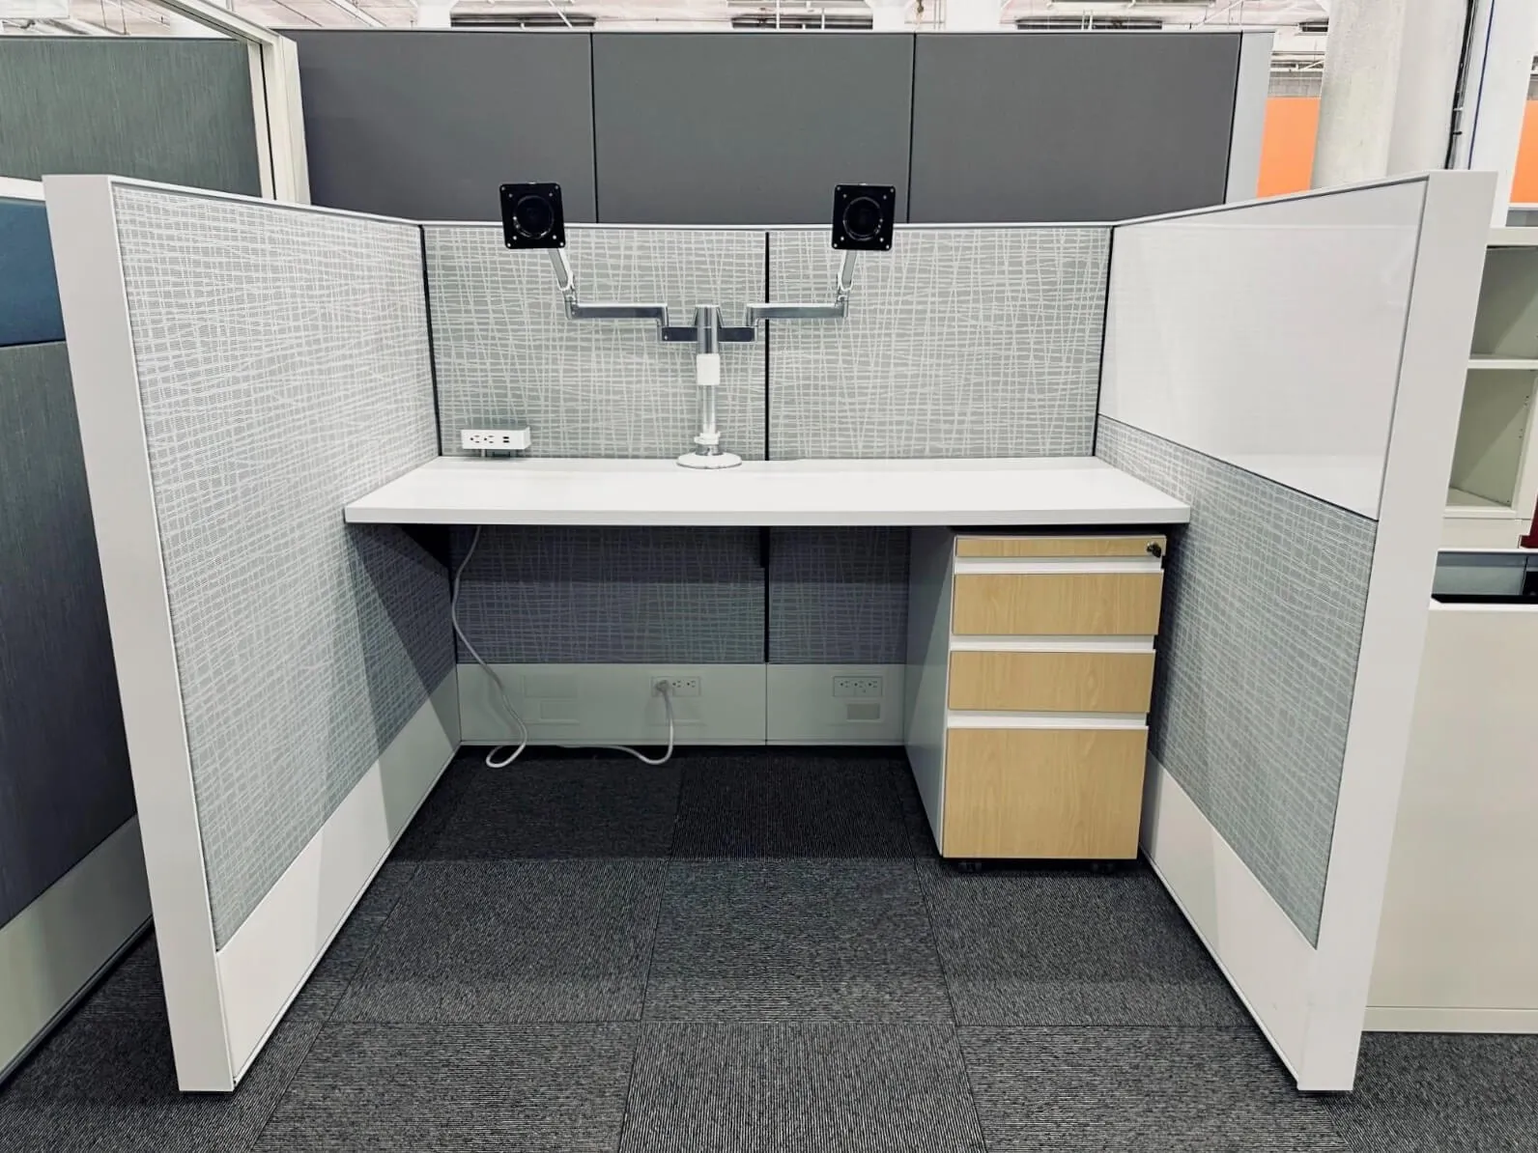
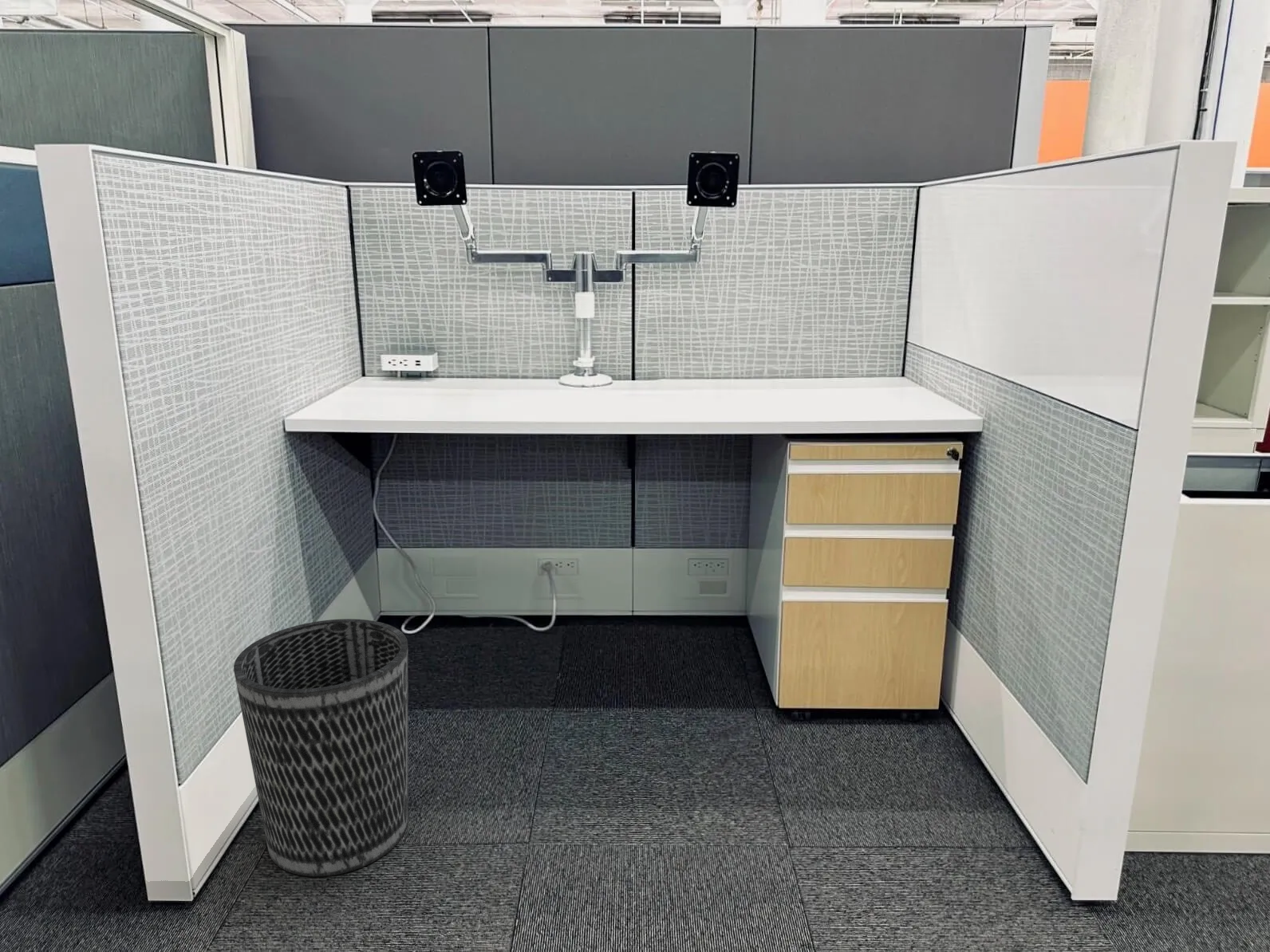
+ wastebasket (331, 743)
